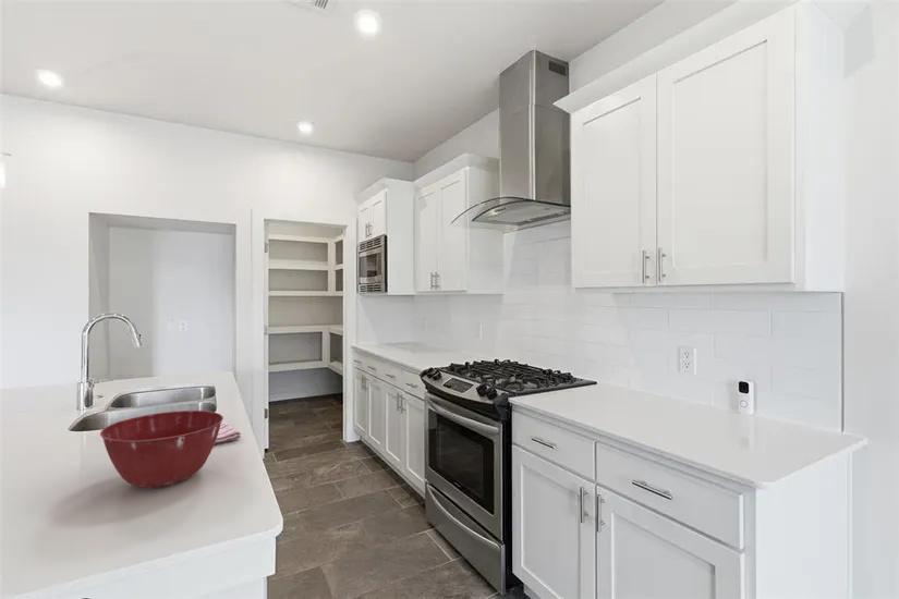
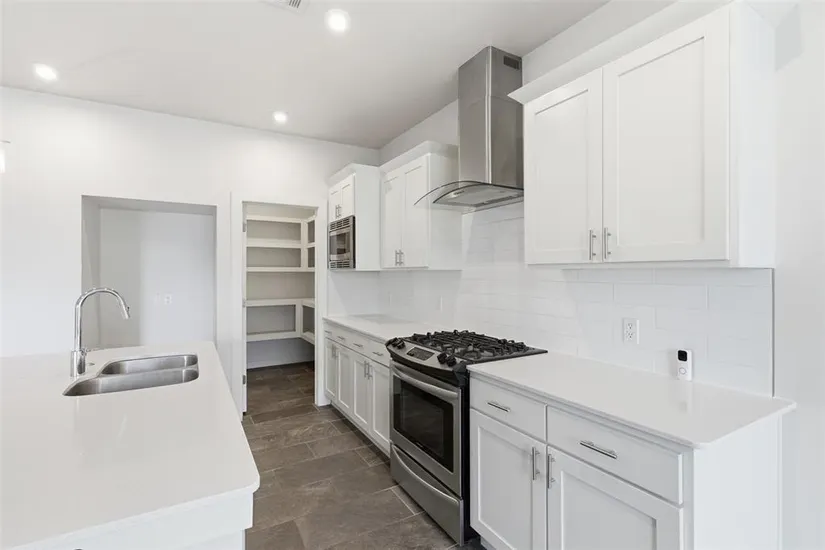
- dish towel (217, 436)
- mixing bowl (166, 450)
